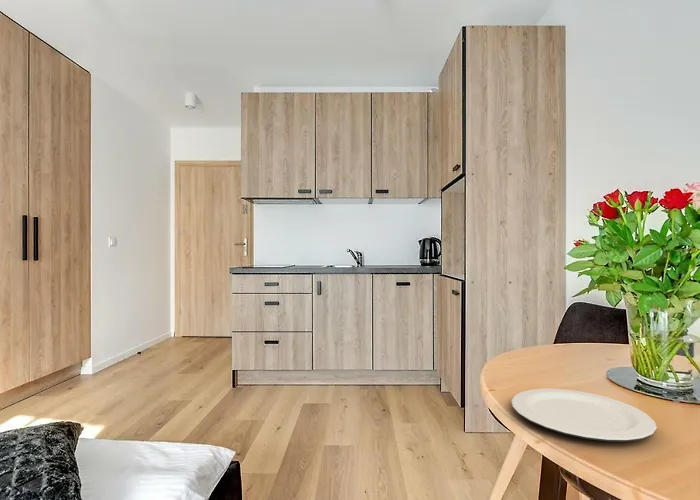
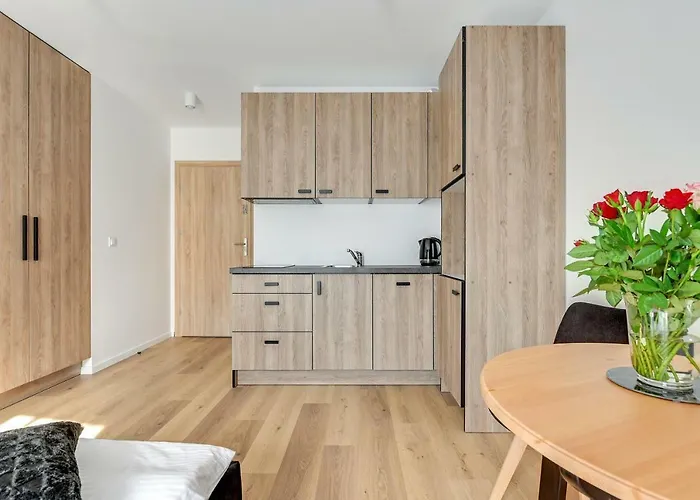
- plate (578, 414)
